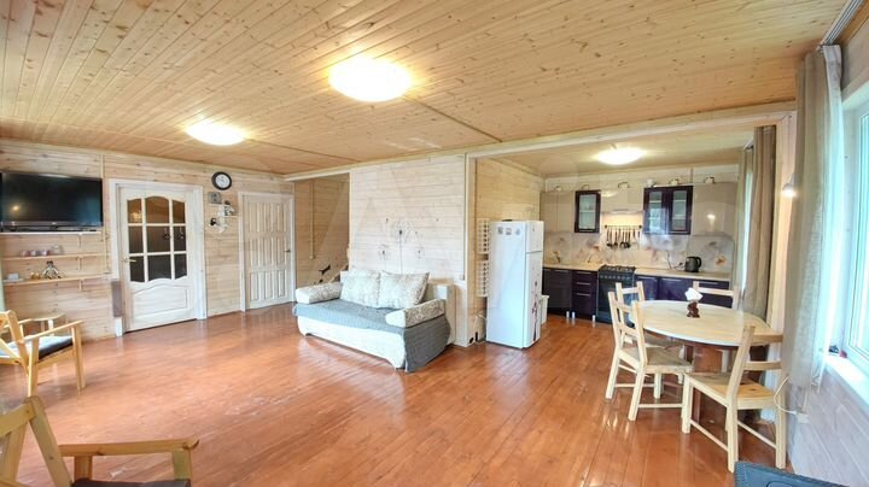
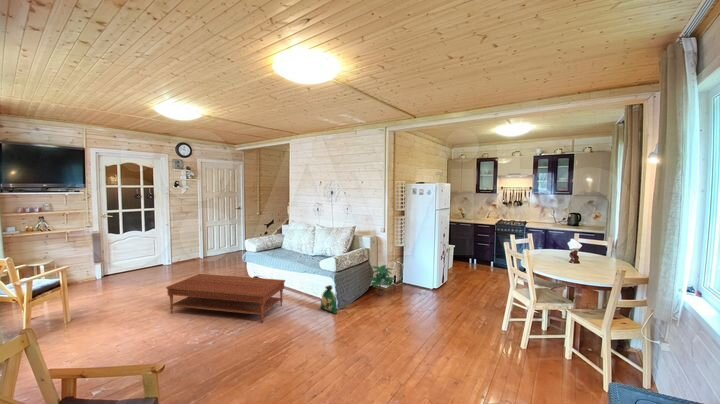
+ potted plant (381, 280)
+ bag (328, 298)
+ coffee table (228, 296)
